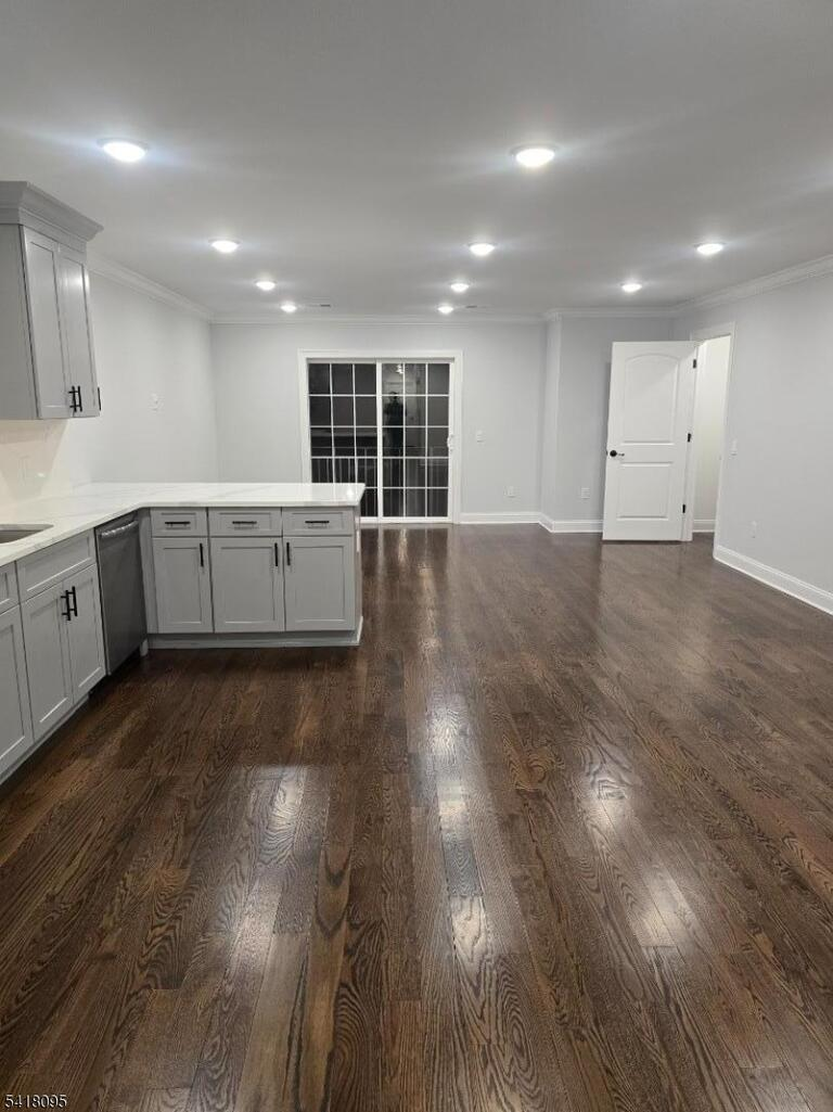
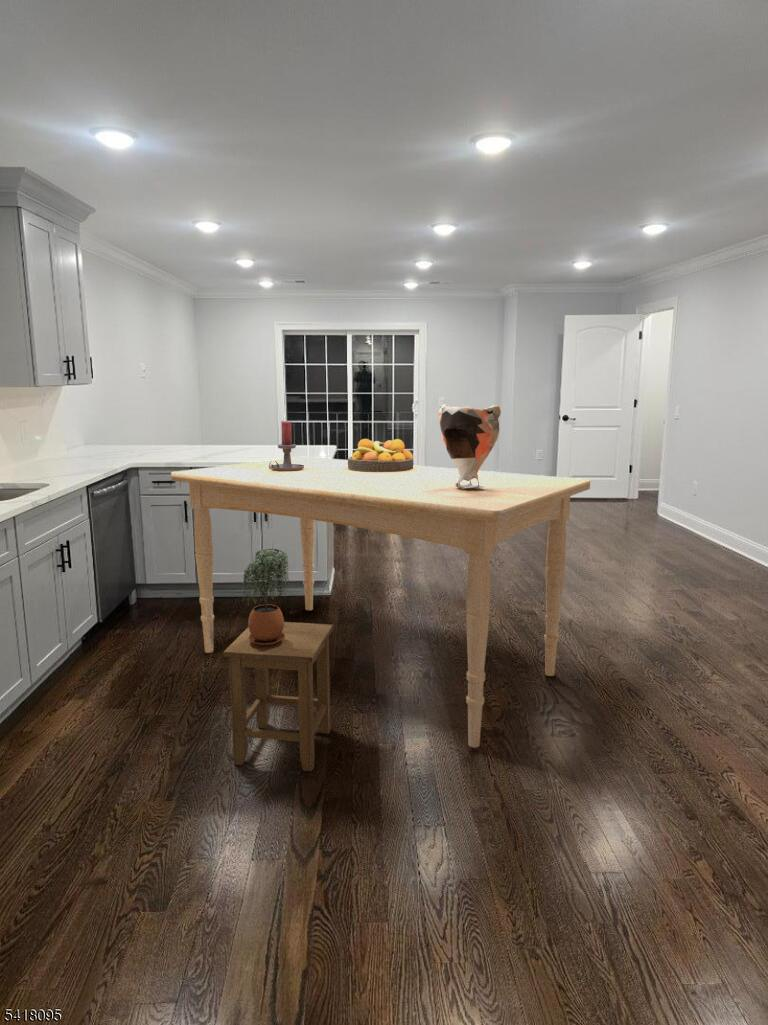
+ dining table (380, 531)
+ stool (282, 696)
+ candle holder (283, 445)
+ vase (469, 446)
+ potted plant (266, 595)
+ fruit bowl (380, 453)
